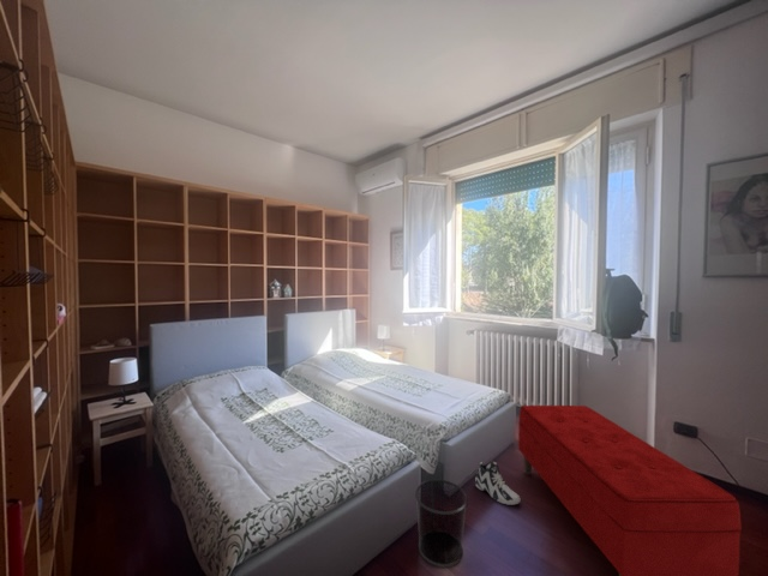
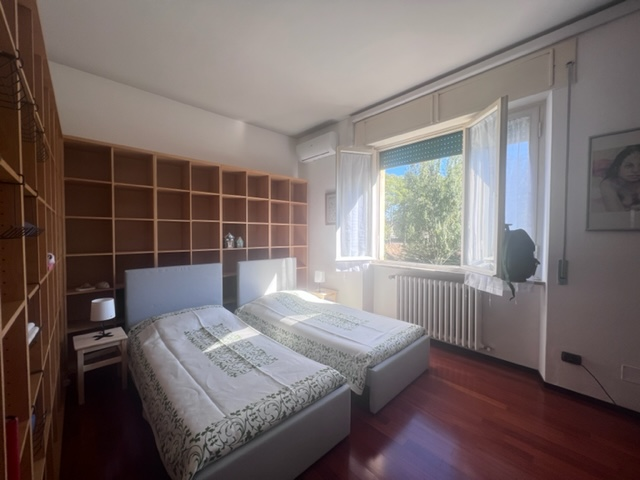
- sneaker (497, 479)
- bench (599, 480)
- waste bin (439, 521)
